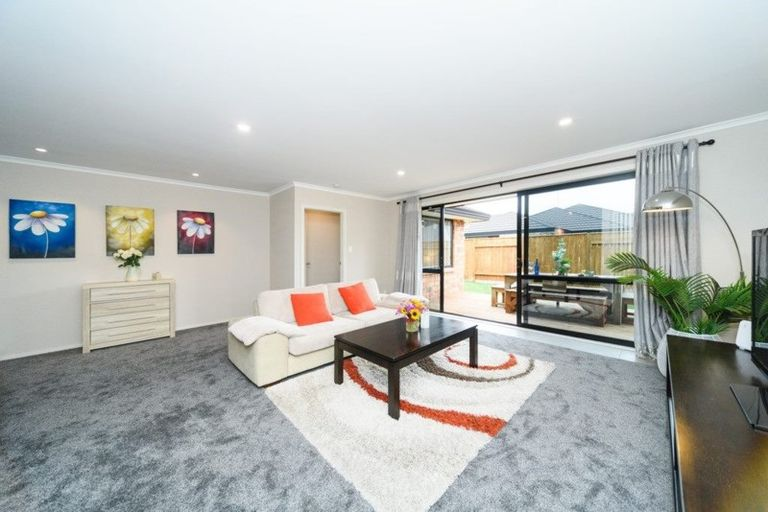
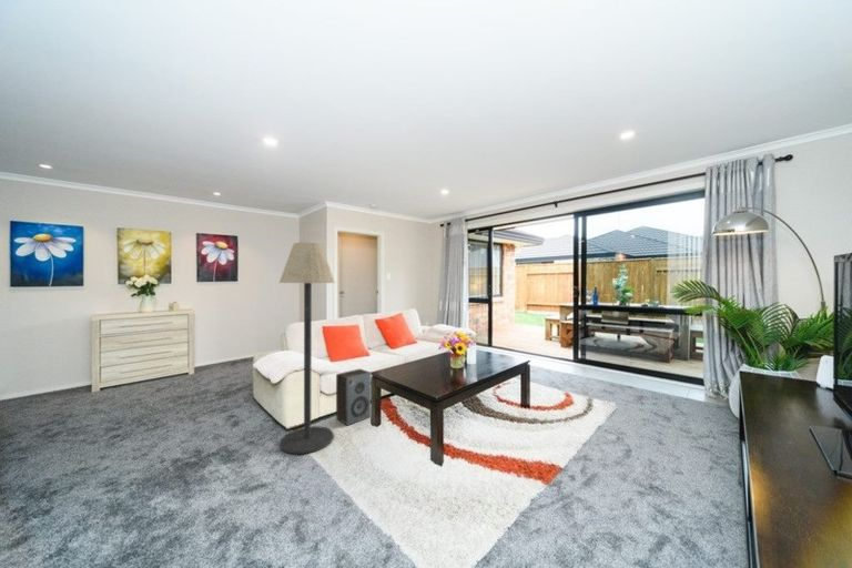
+ floor lamp (307, 342)
+ speaker (354, 395)
